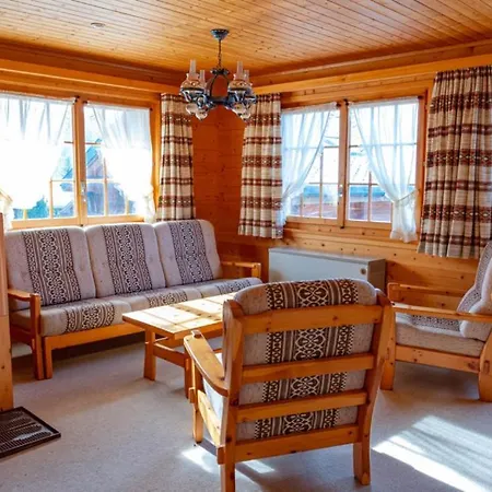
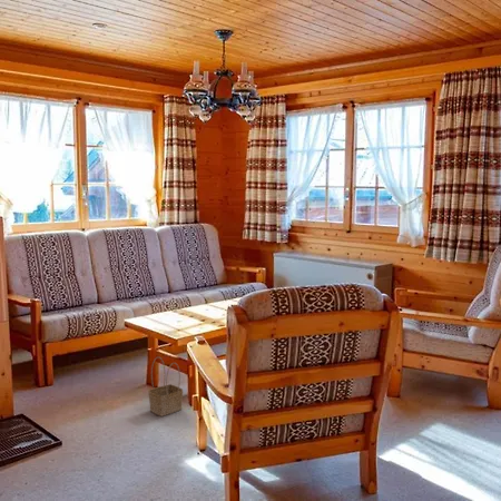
+ basket (166, 384)
